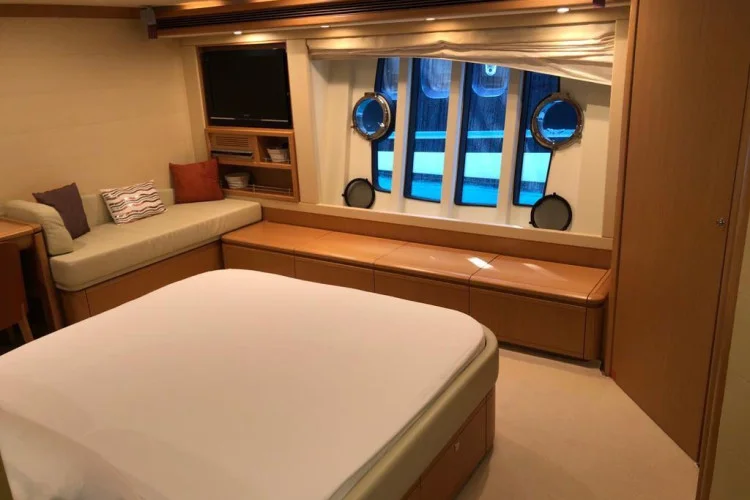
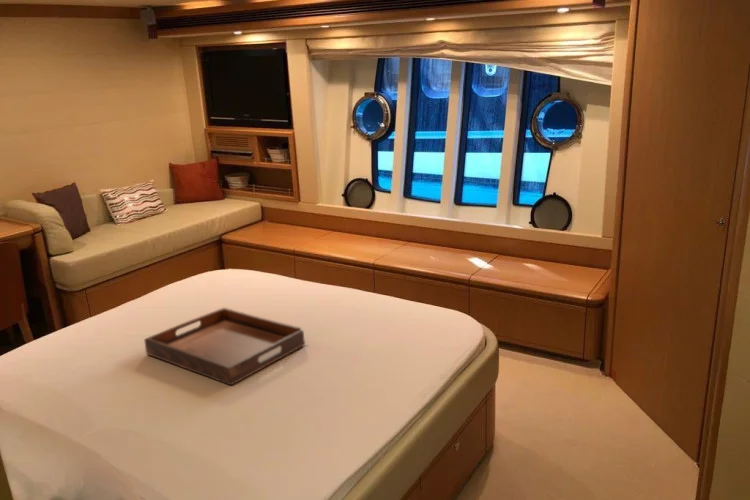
+ serving tray (226, 341)
